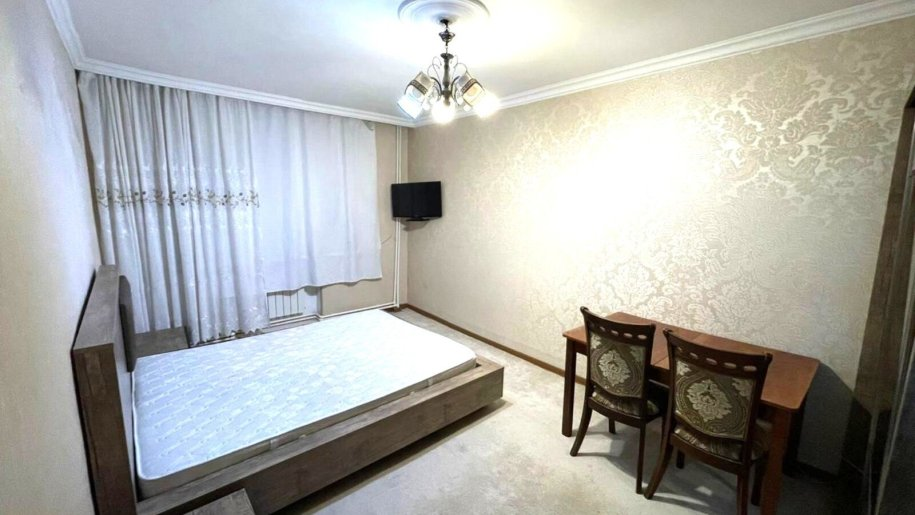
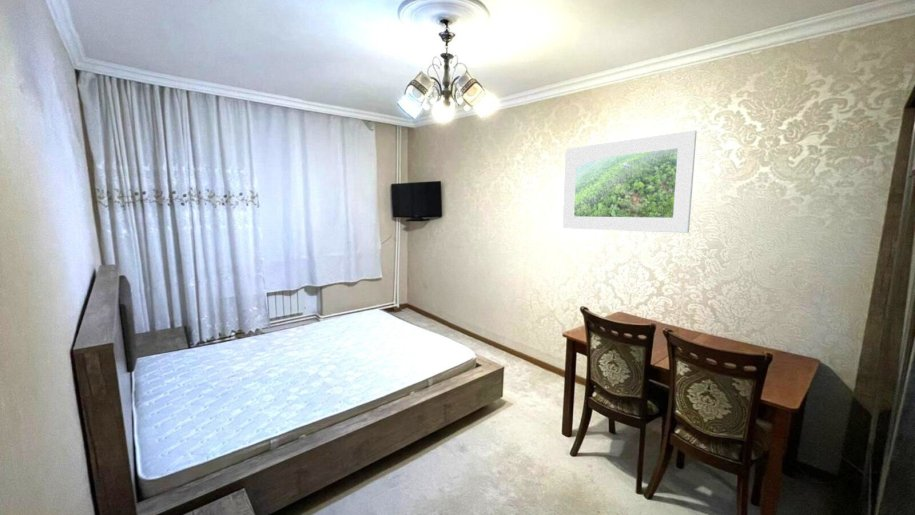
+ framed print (620, 186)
